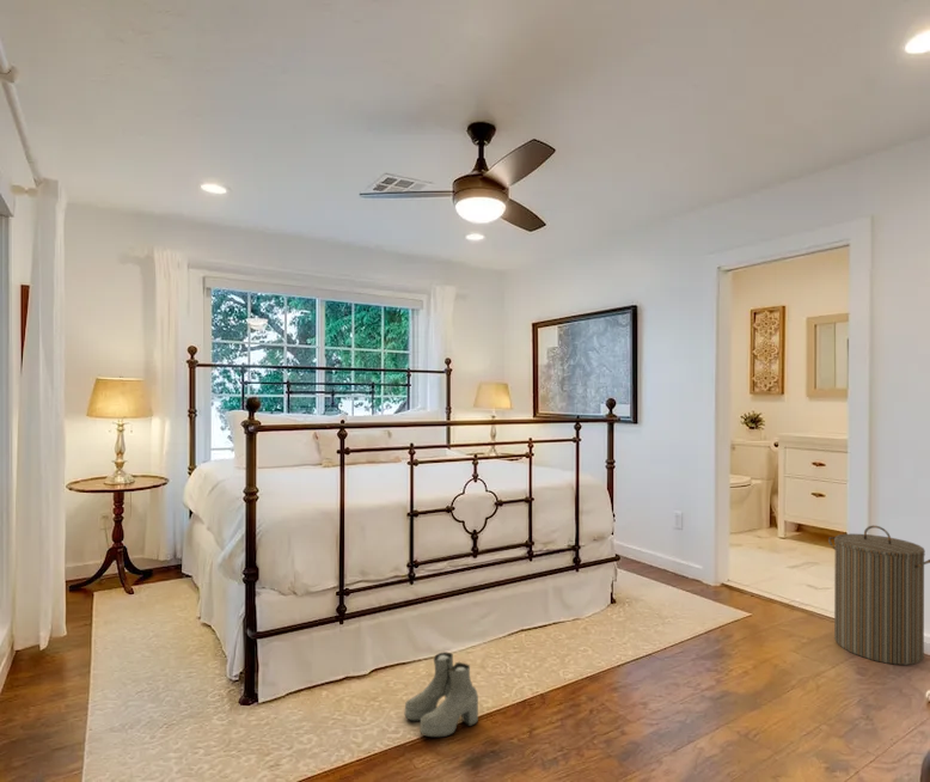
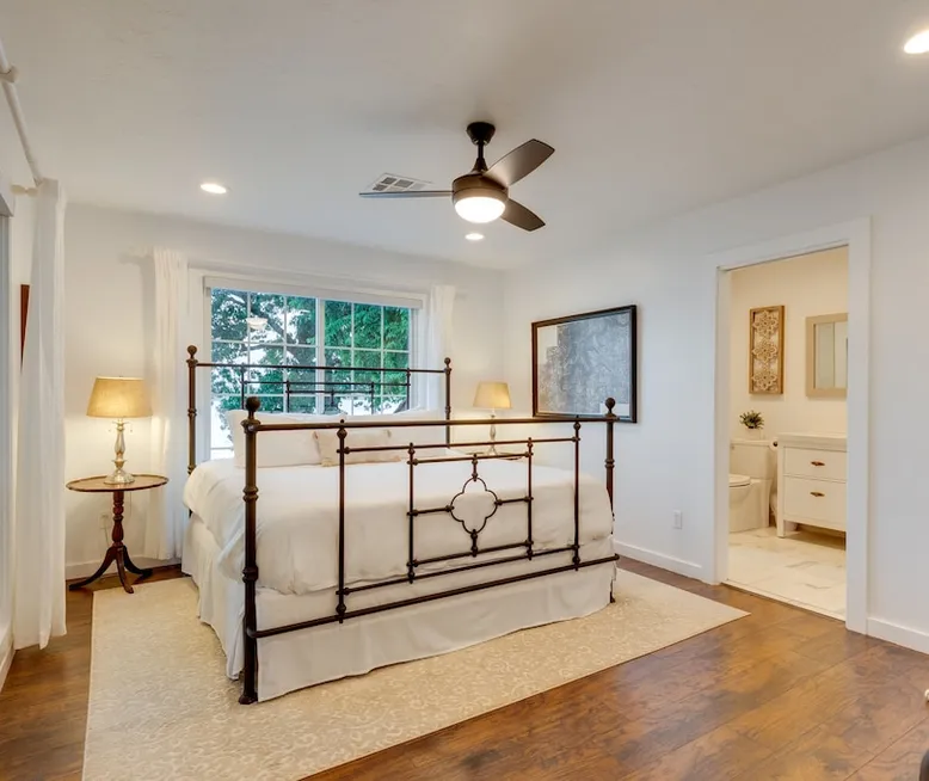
- laundry hamper (877, 587)
- boots (441, 691)
